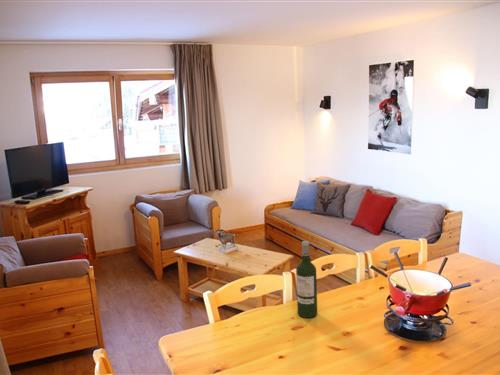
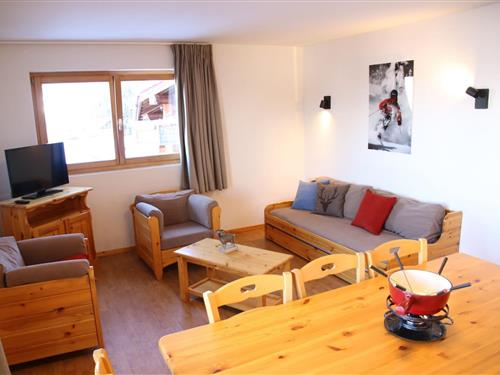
- wine bottle (306, 278)
